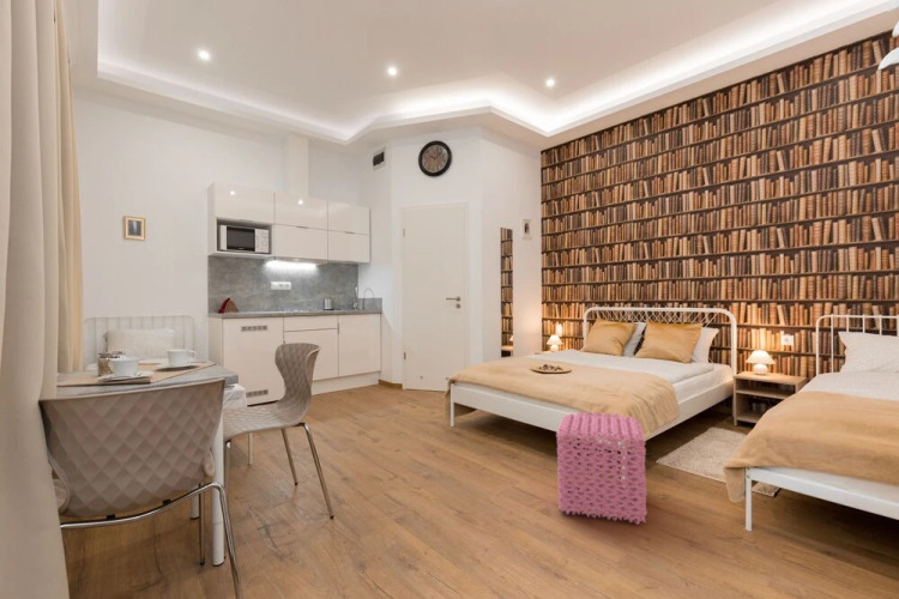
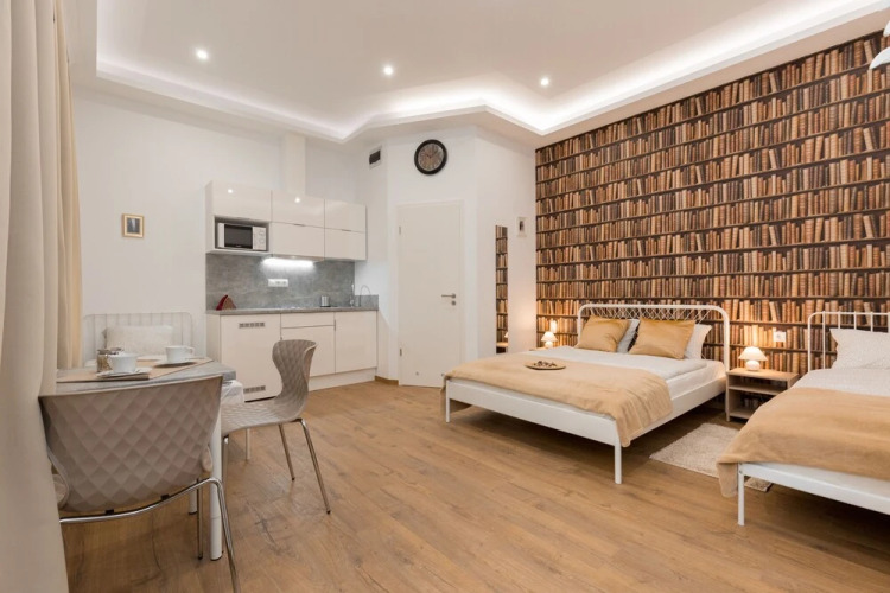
- pouf (601, 461)
